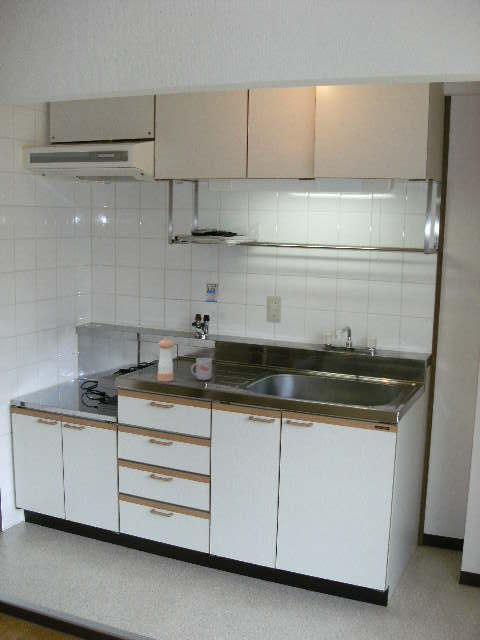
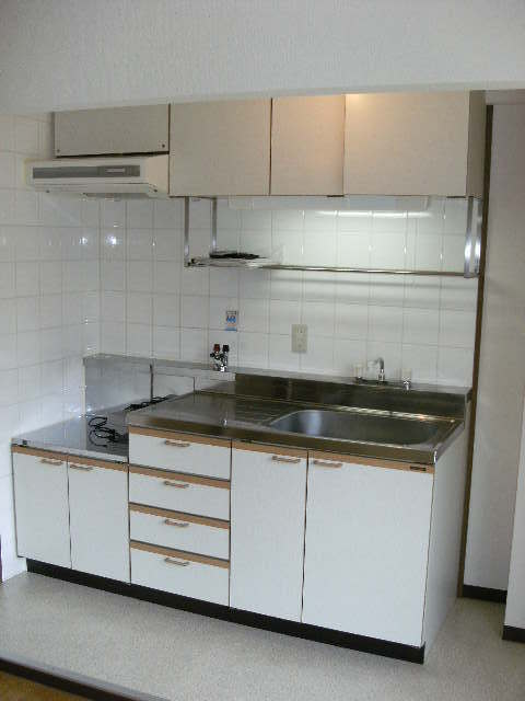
- mug (201, 366)
- pepper shaker (165, 359)
